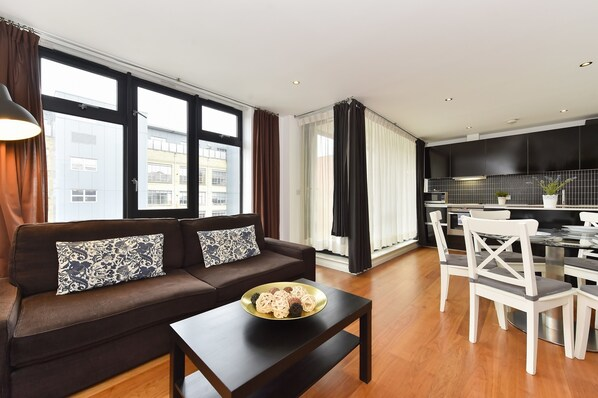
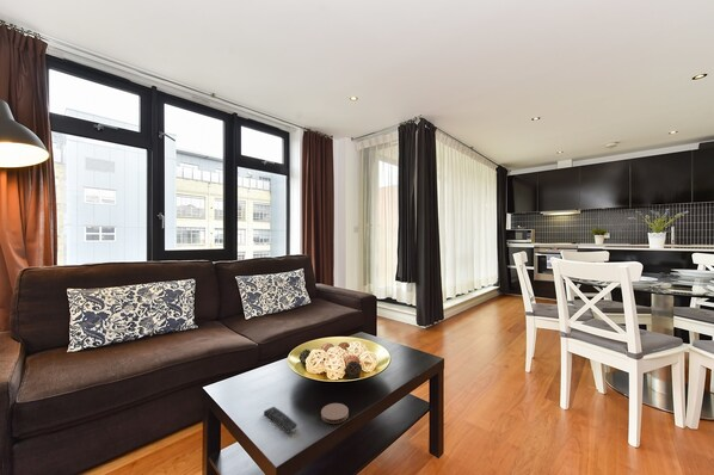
+ coaster (334, 412)
+ remote control (281, 419)
